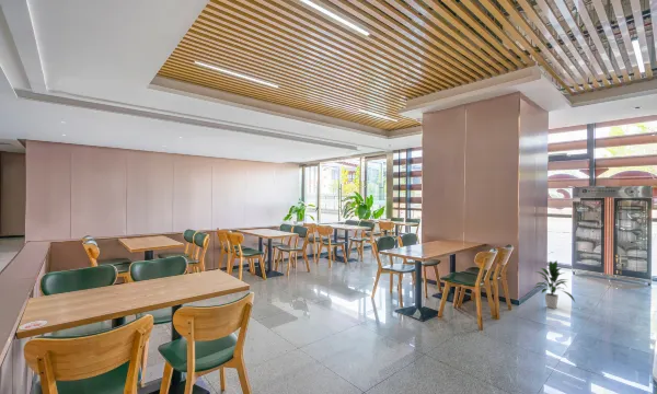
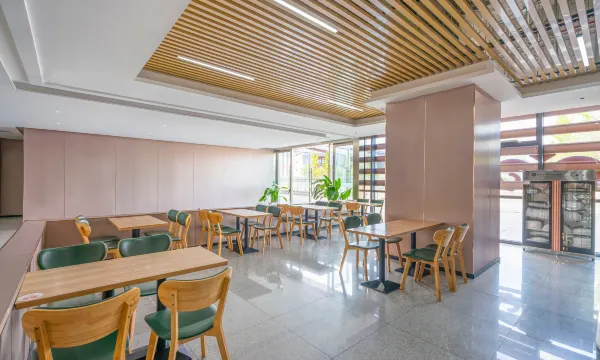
- indoor plant (553, 285)
